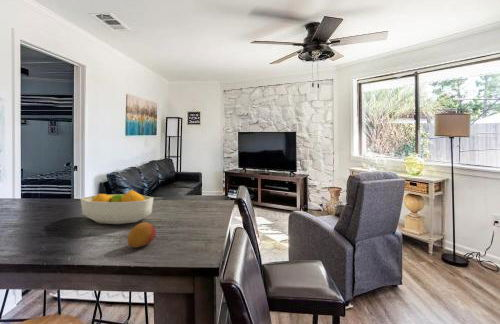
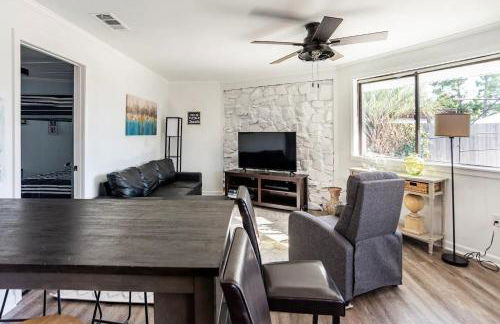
- fruit bowl (117, 203)
- fruit (142, 234)
